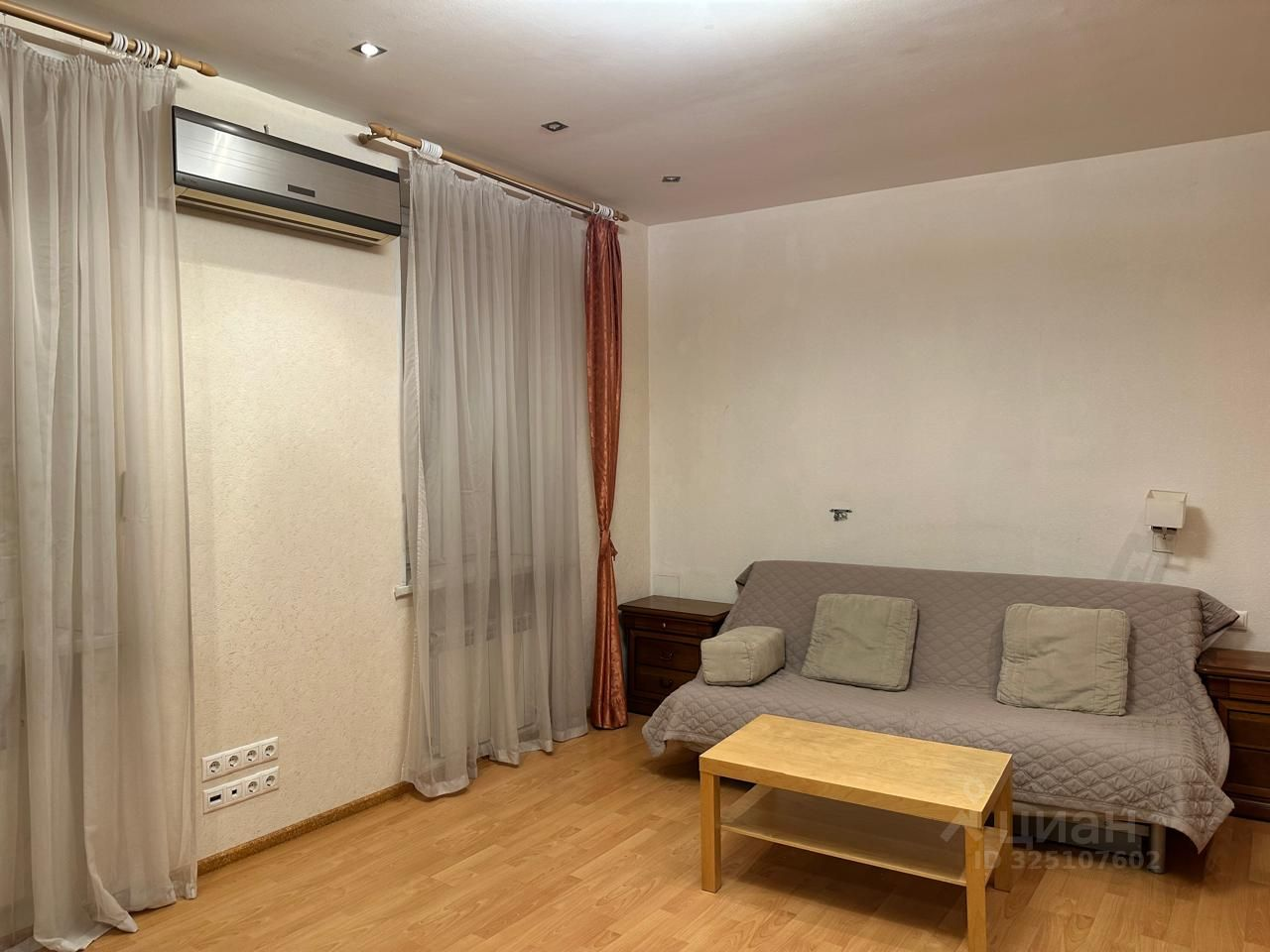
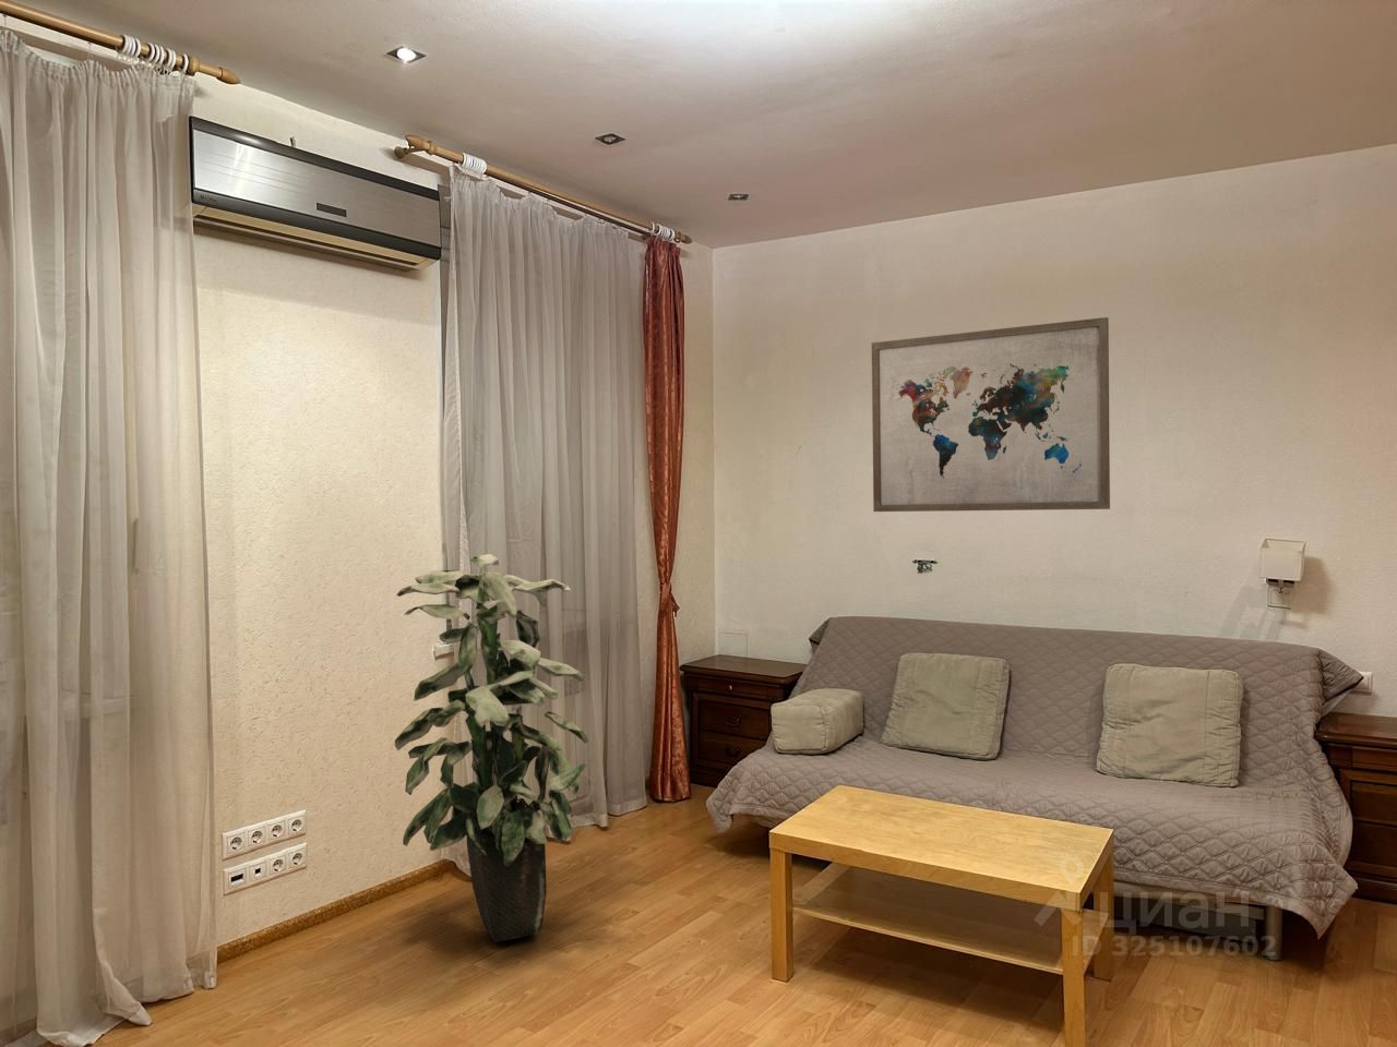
+ wall art (983, 420)
+ indoor plant (491, 741)
